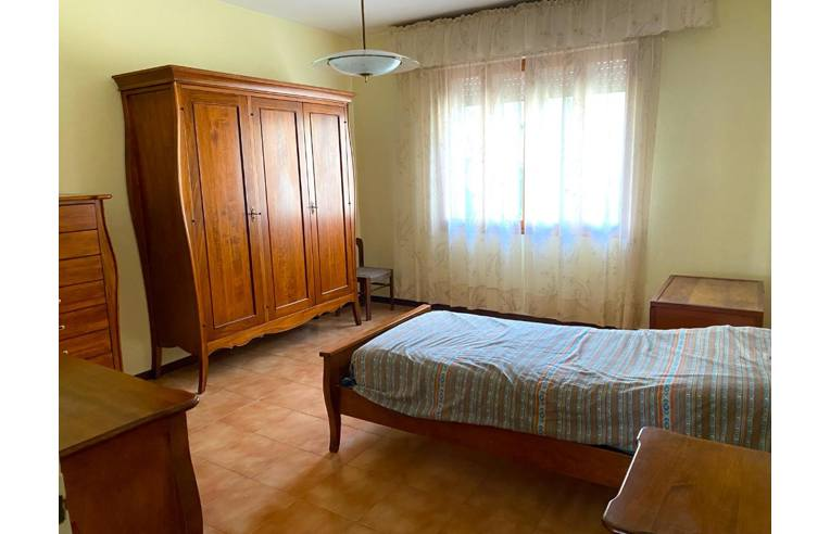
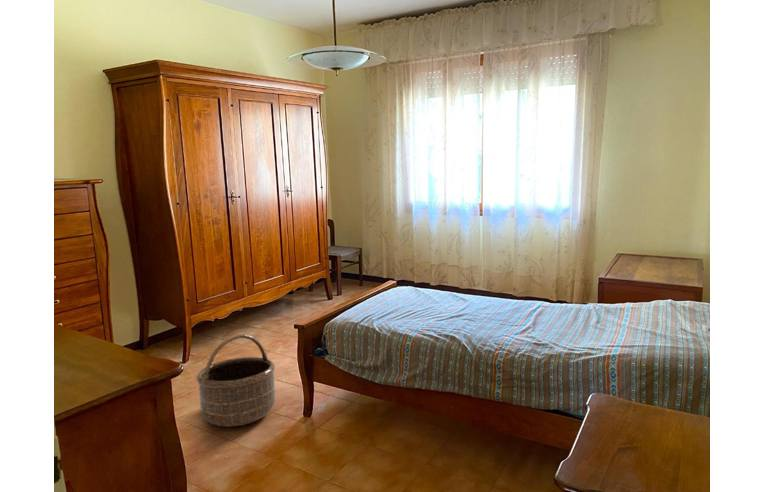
+ basket (236, 375)
